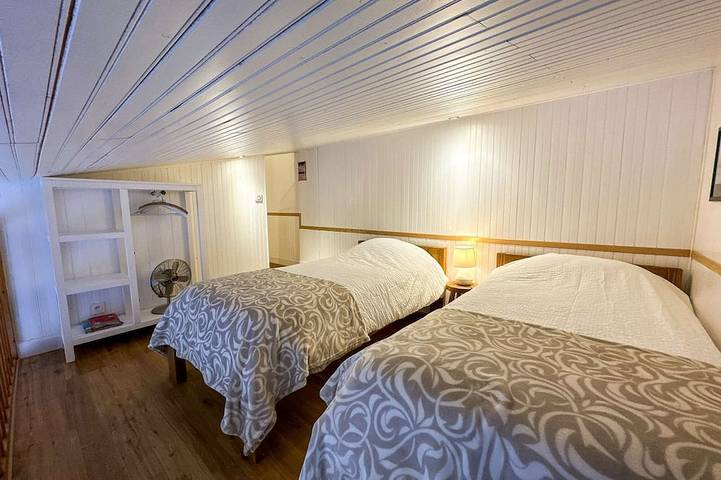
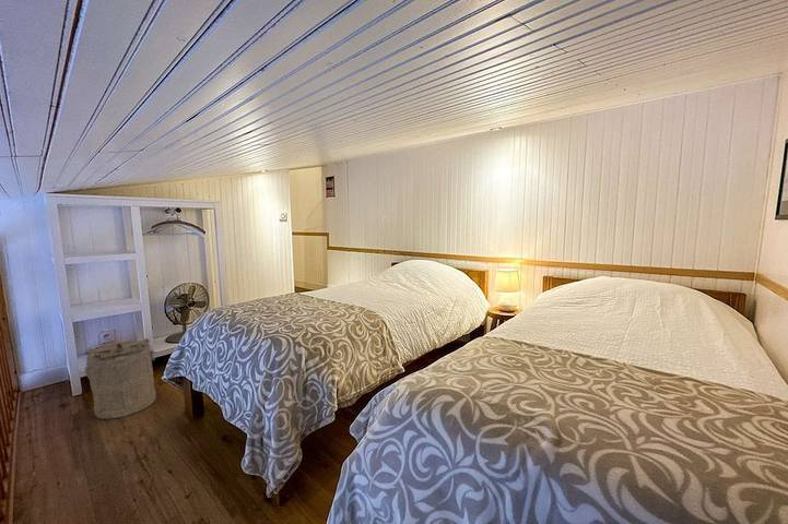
+ laundry hamper (120, 374)
